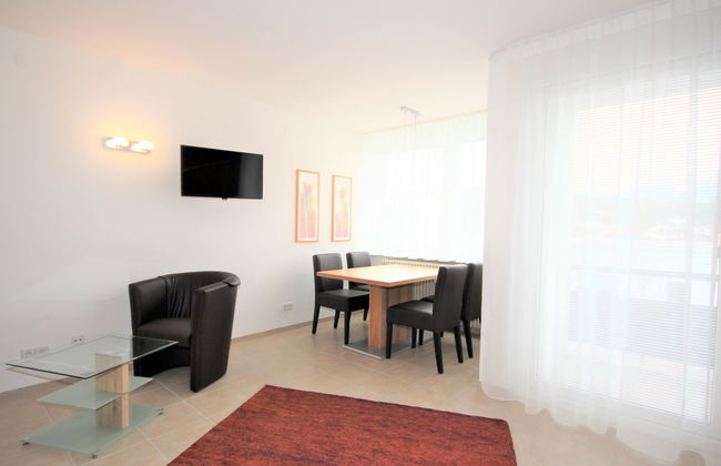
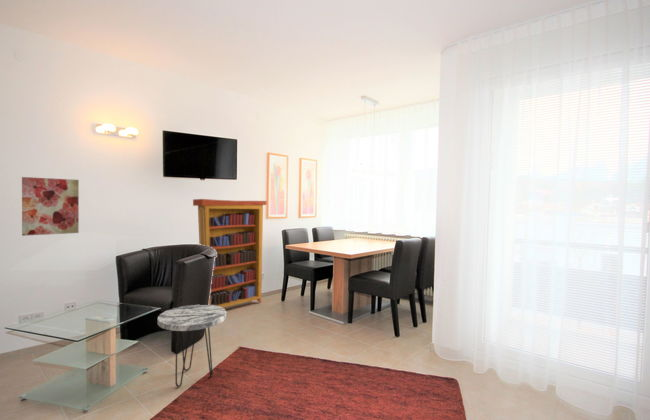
+ side table (192, 346)
+ wall art (51, 206)
+ bookcase (230, 253)
